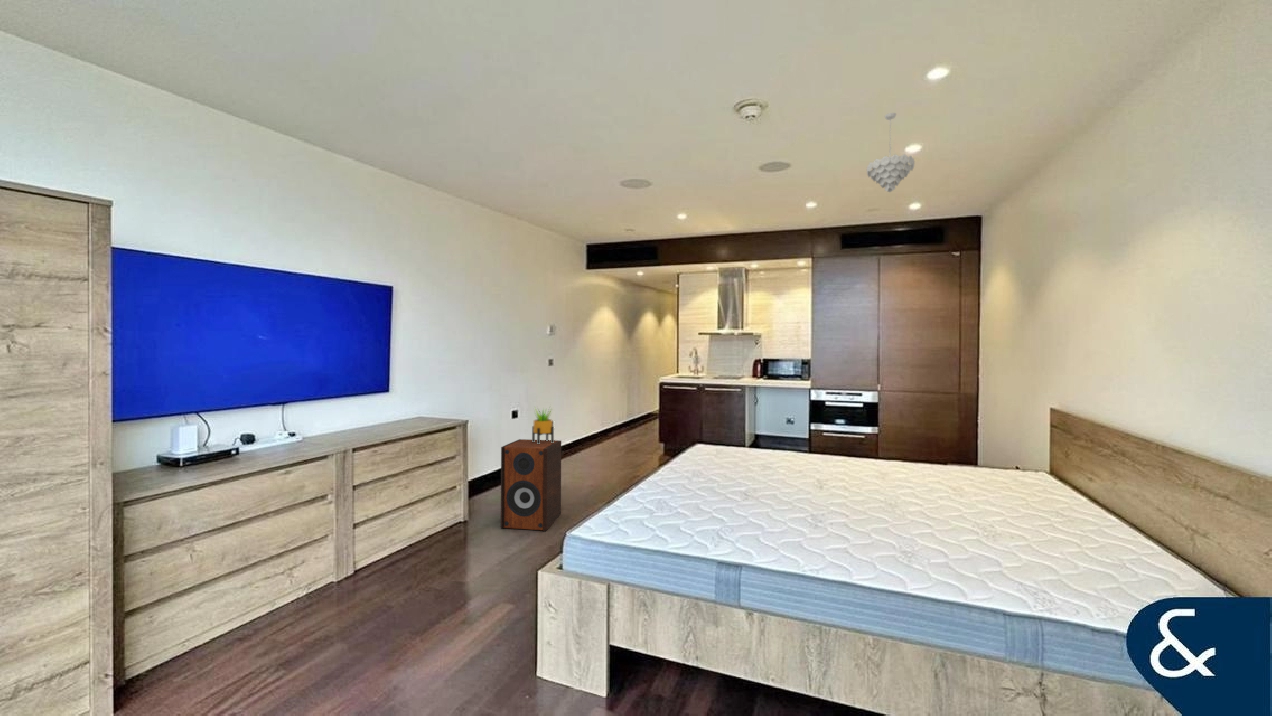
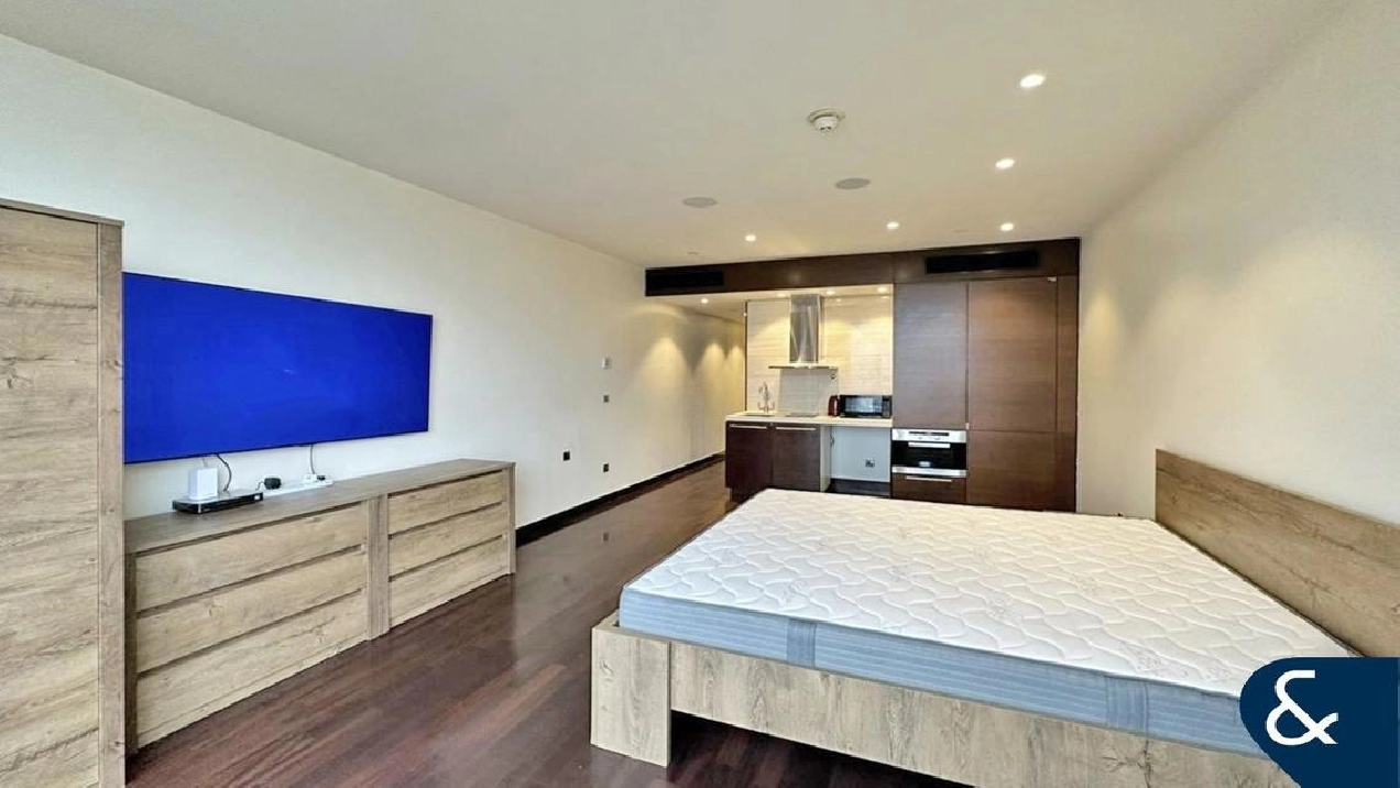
- pendant light (890, 153)
- potted plant (543, 423)
- speaker (531, 482)
